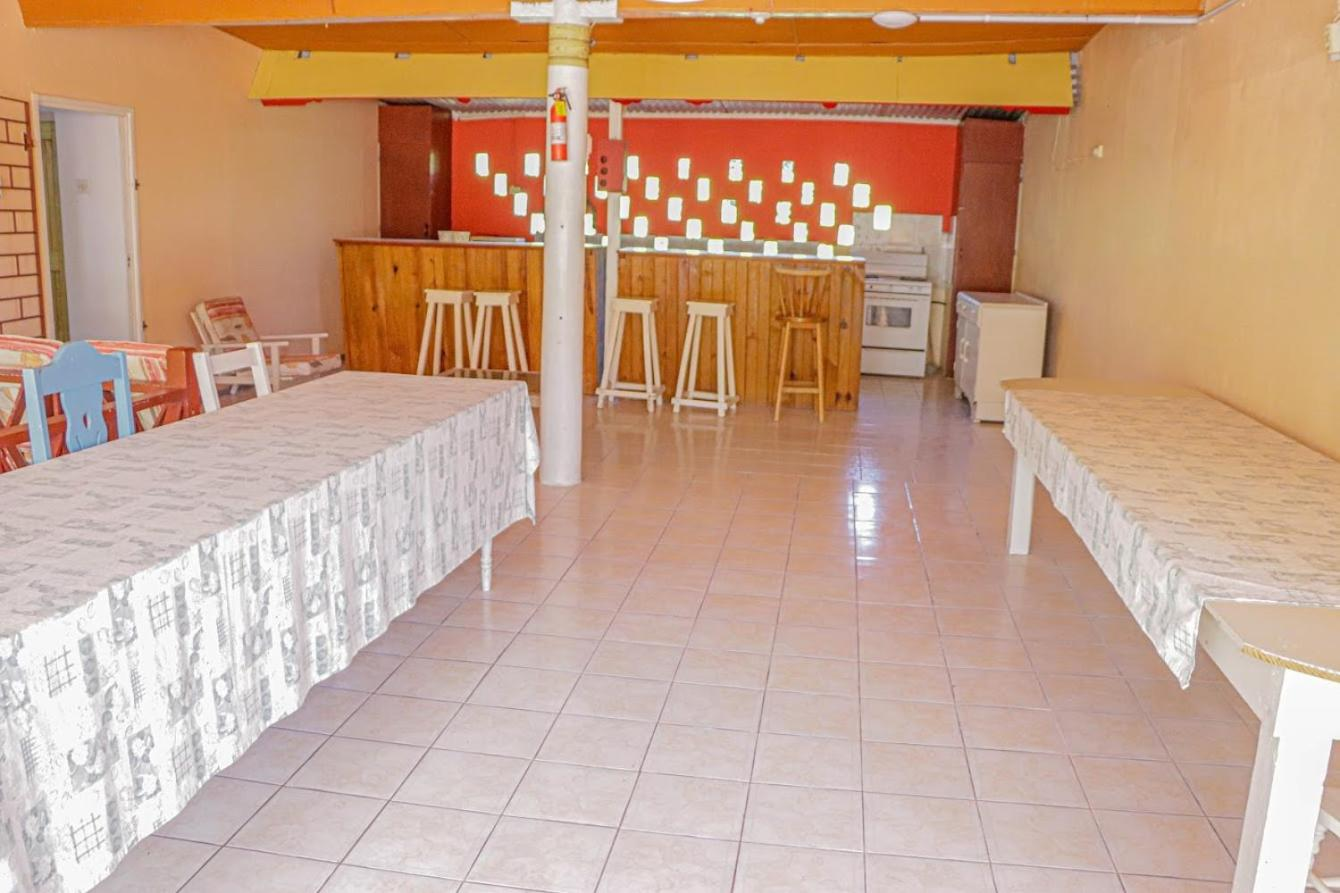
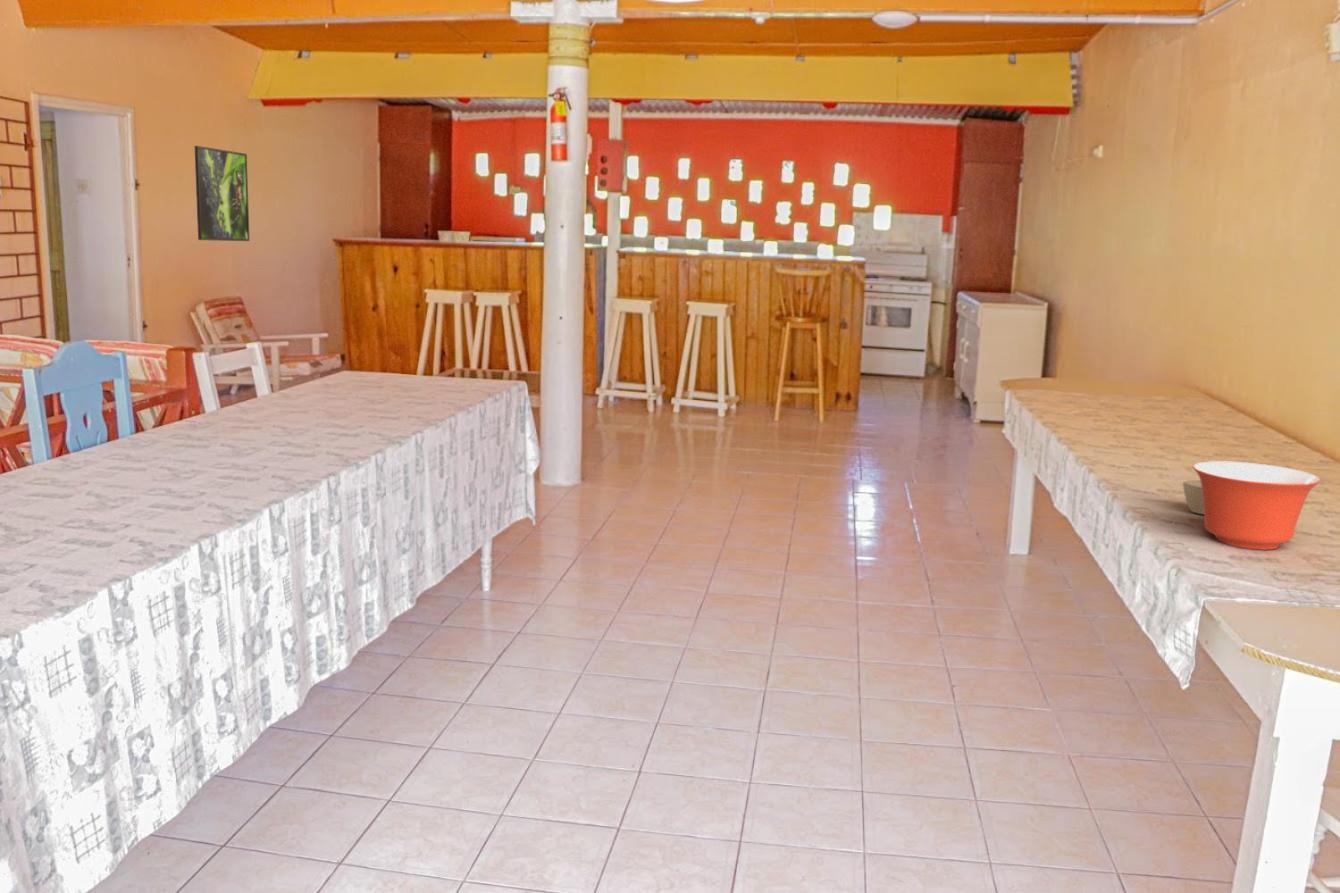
+ mixing bowl (1250, 507)
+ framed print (223, 195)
+ flower pot (1202, 497)
